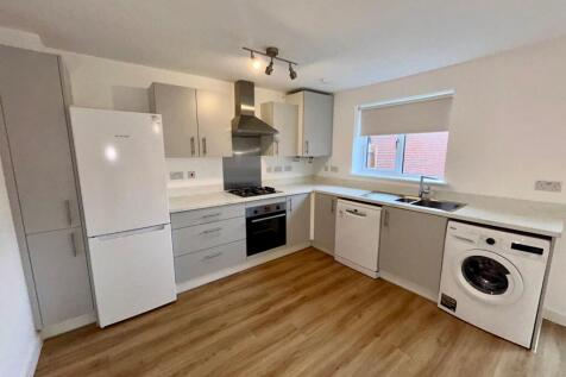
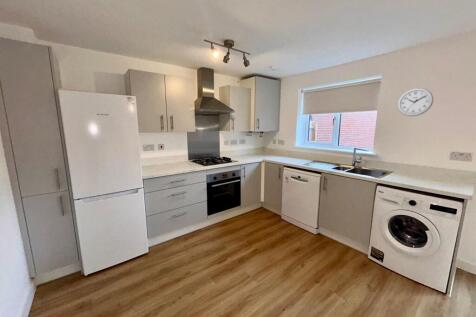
+ wall clock (414, 102)
